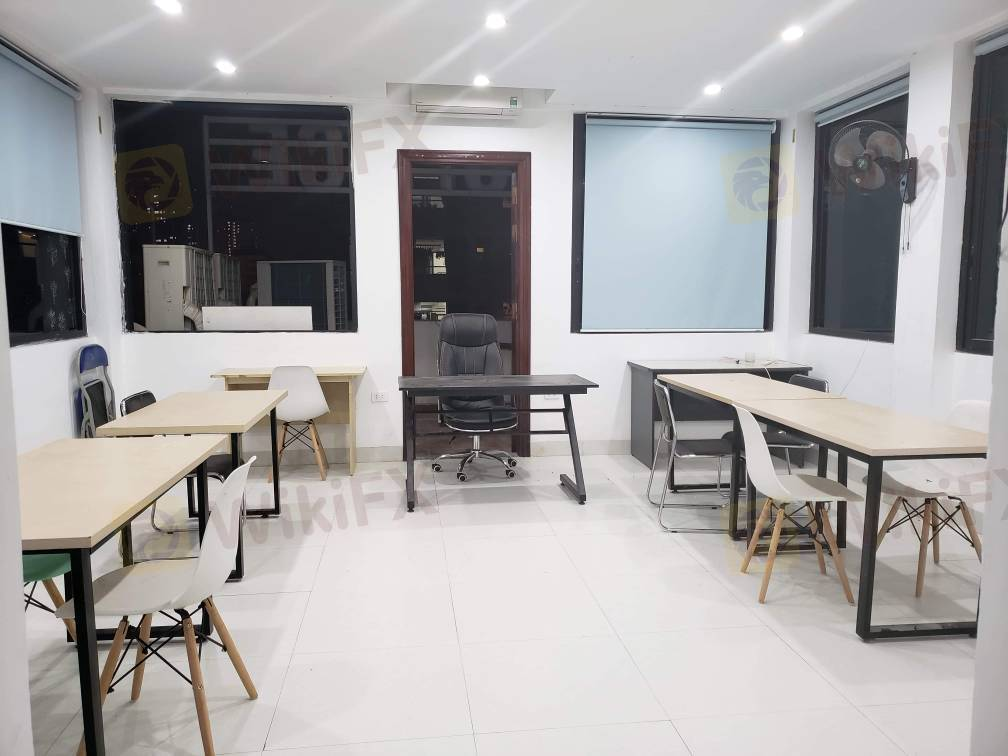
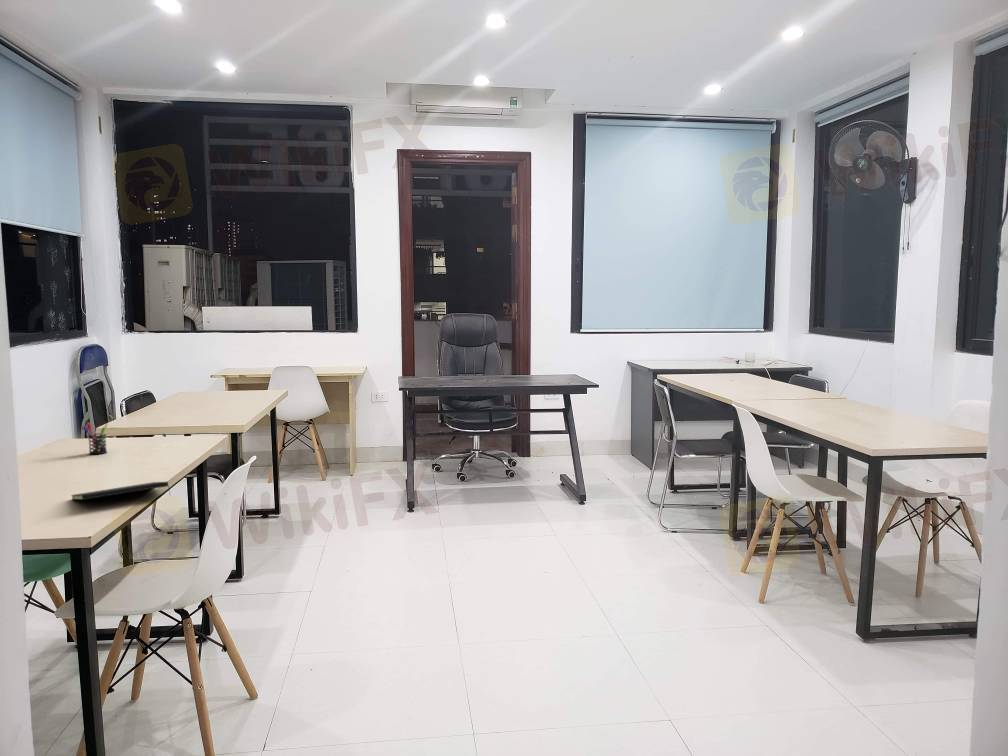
+ notepad (120, 490)
+ pen holder (97, 437)
